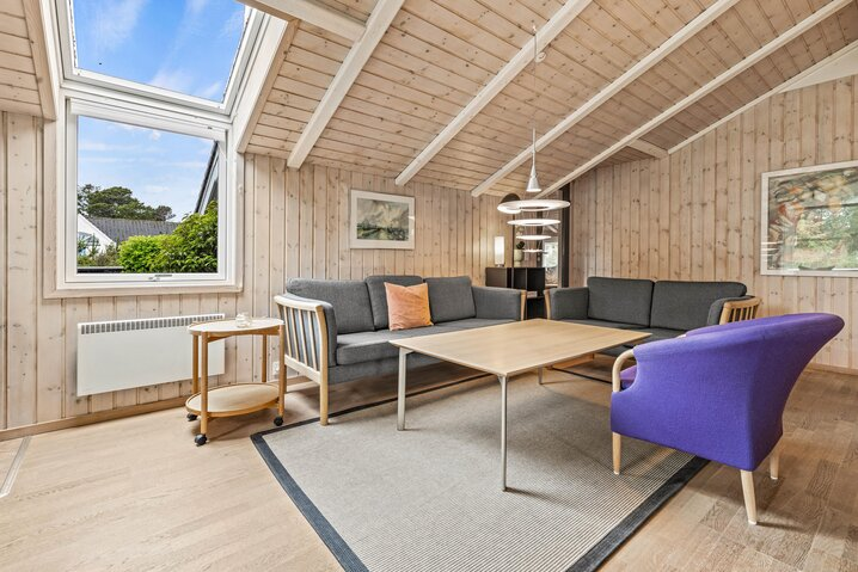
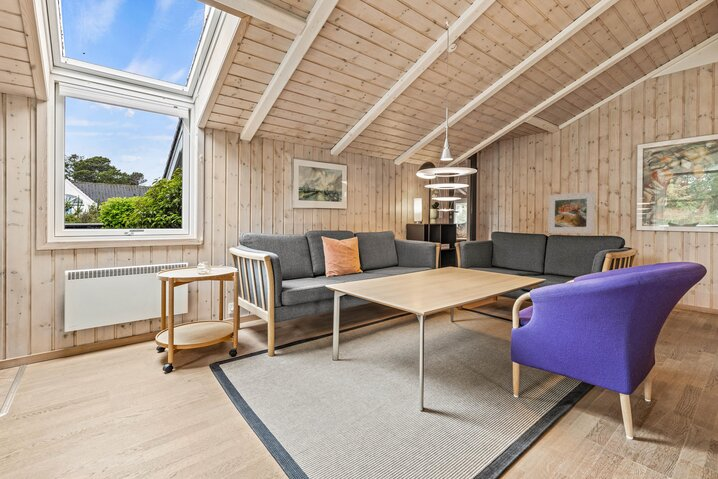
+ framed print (570, 213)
